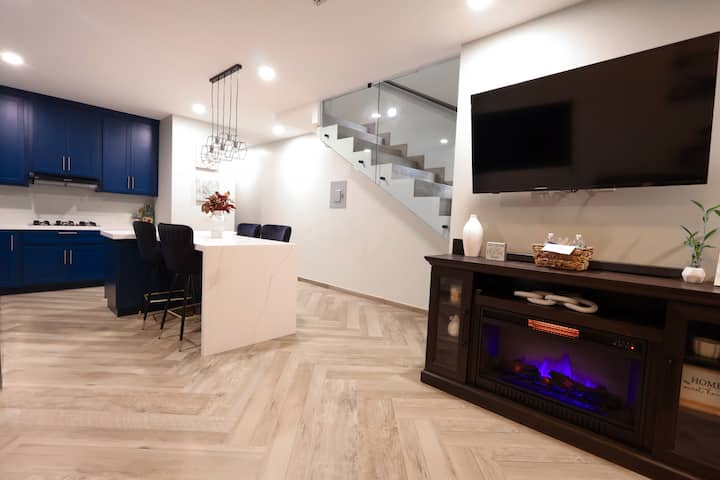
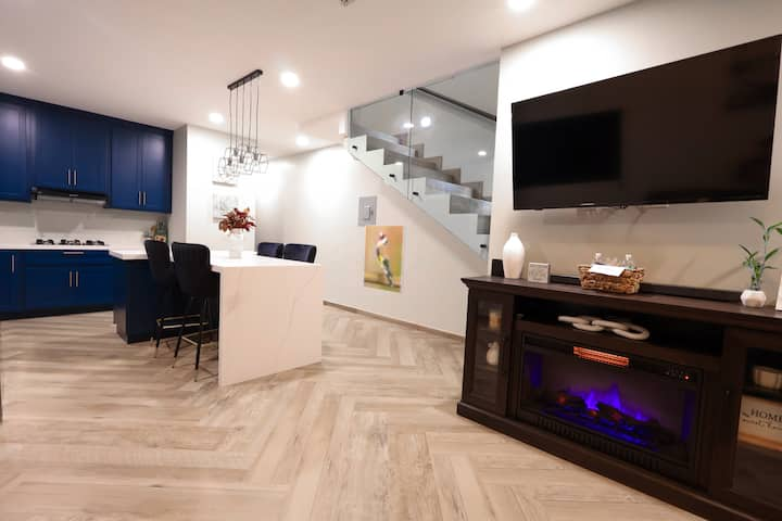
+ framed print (382, 257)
